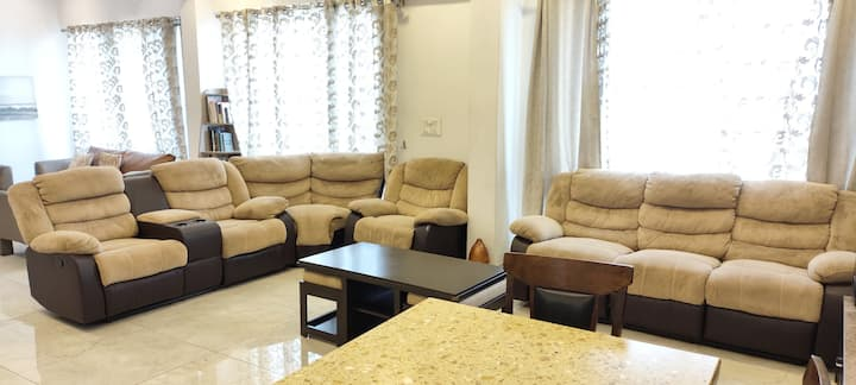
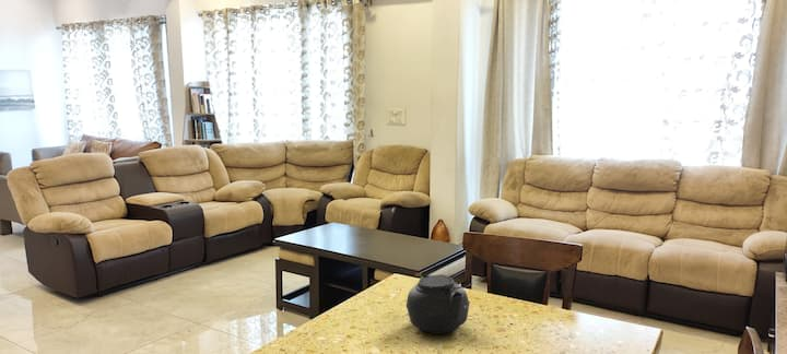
+ teapot (441, 305)
